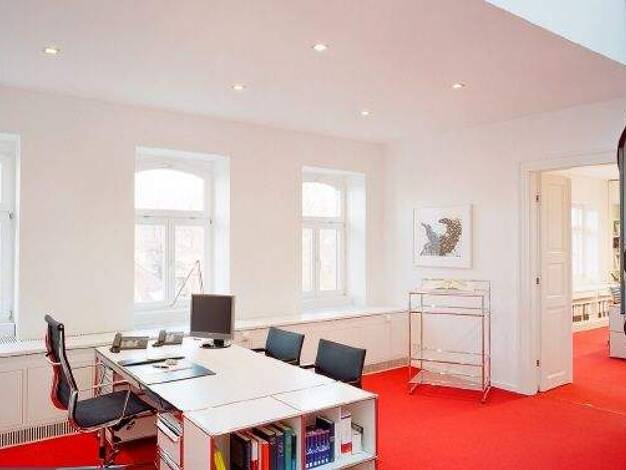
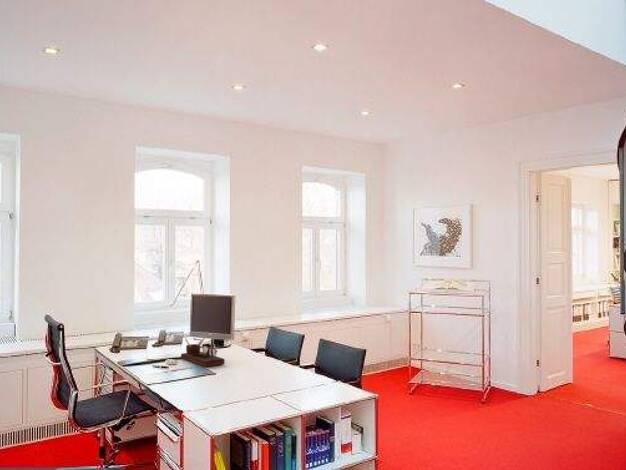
+ desk organizer (203, 348)
